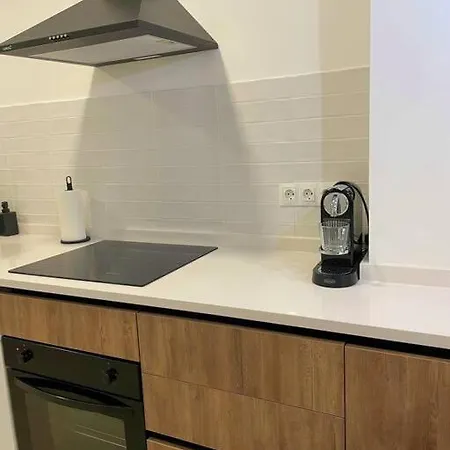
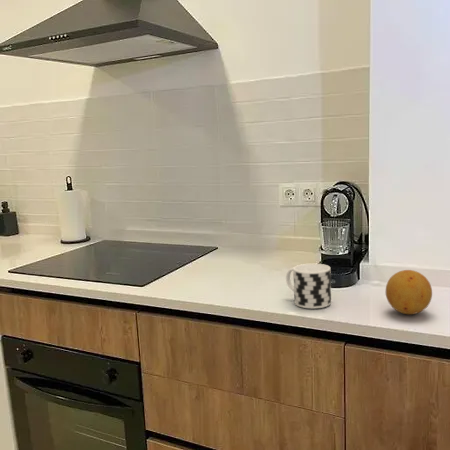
+ fruit (408, 292)
+ cup (306, 284)
